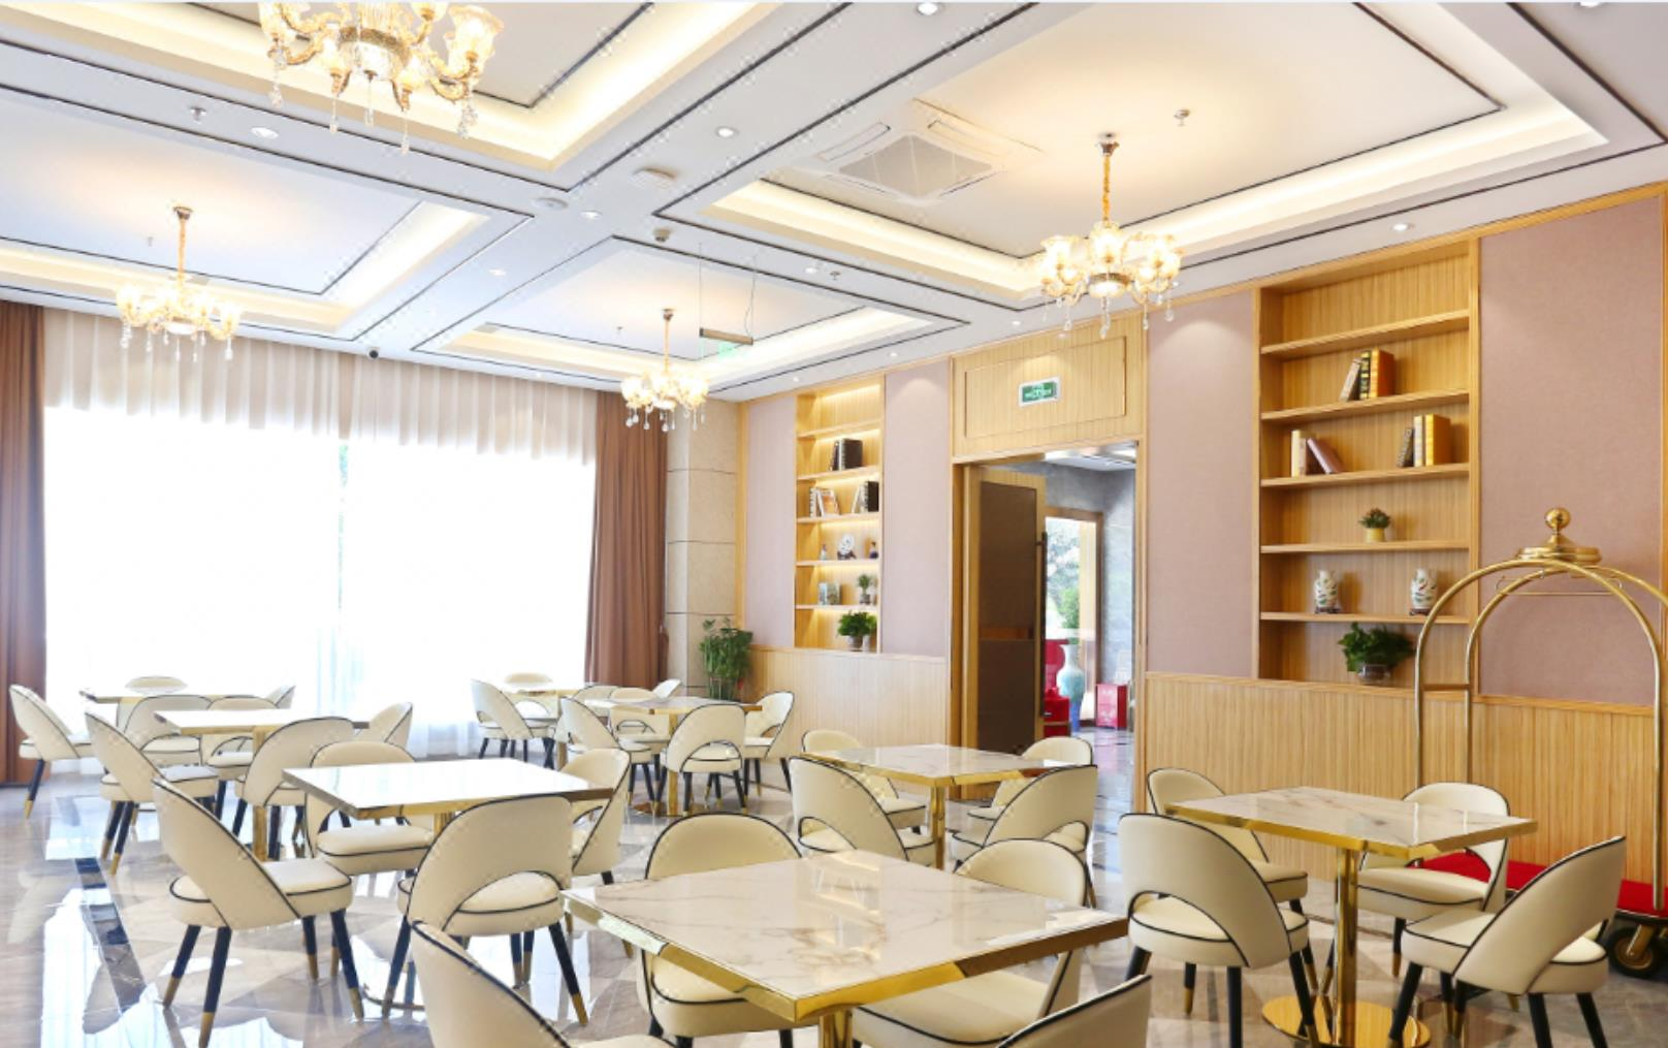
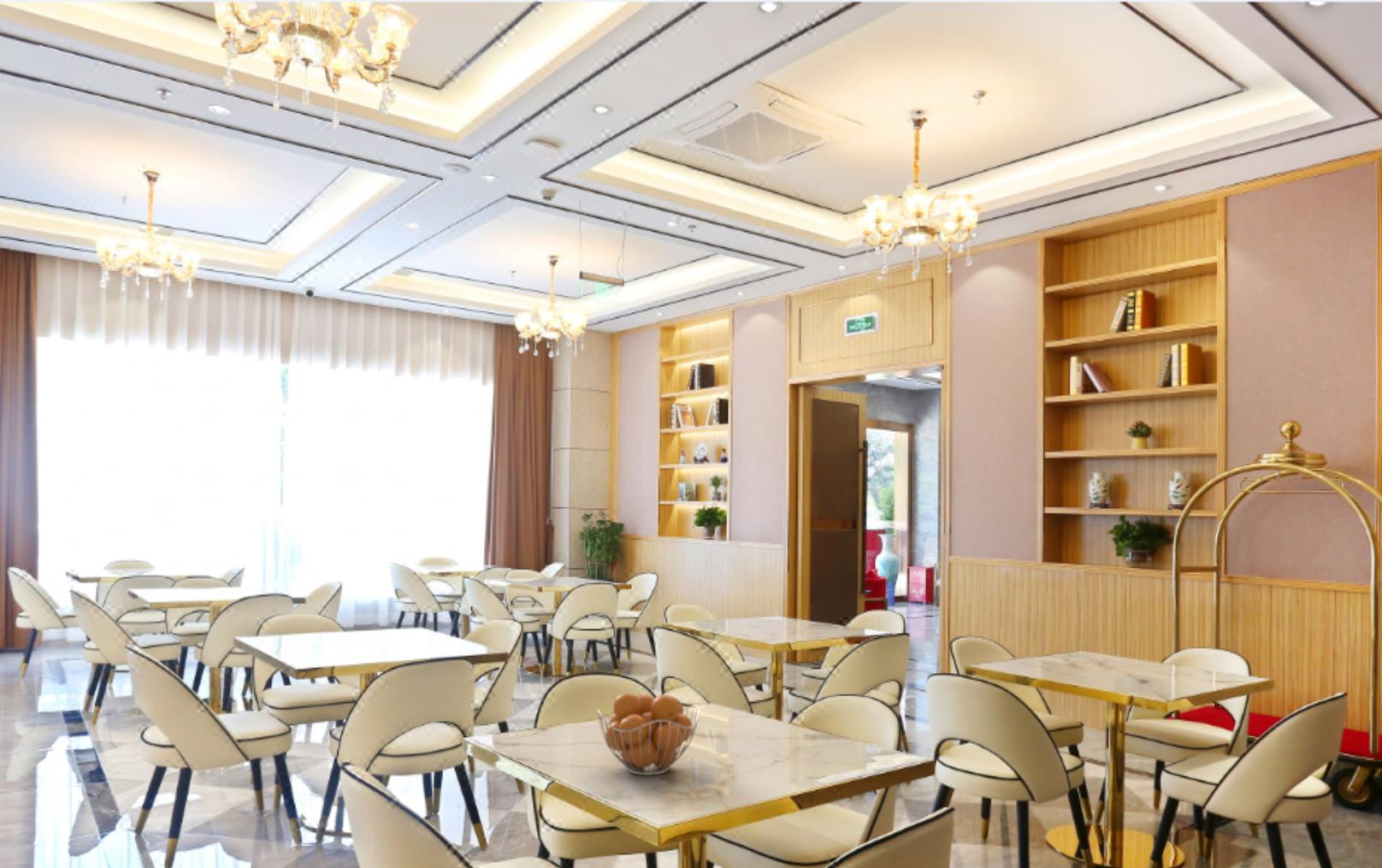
+ fruit basket (648, 730)
